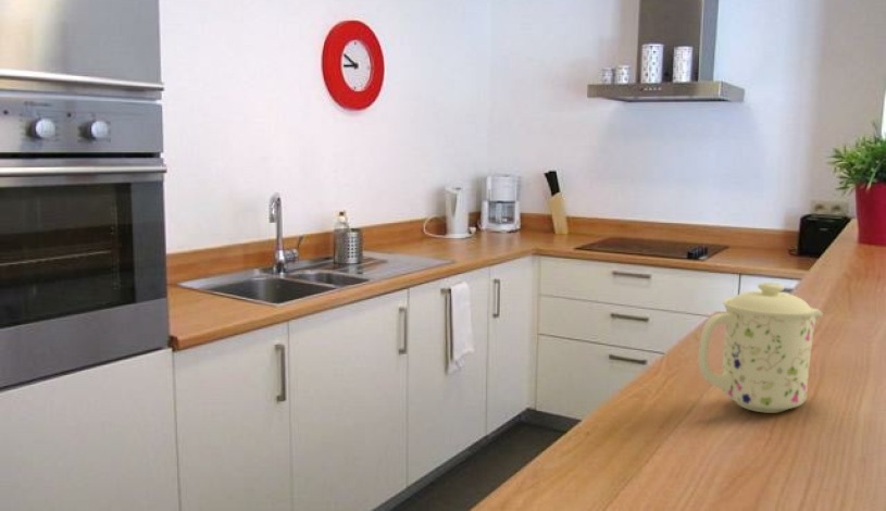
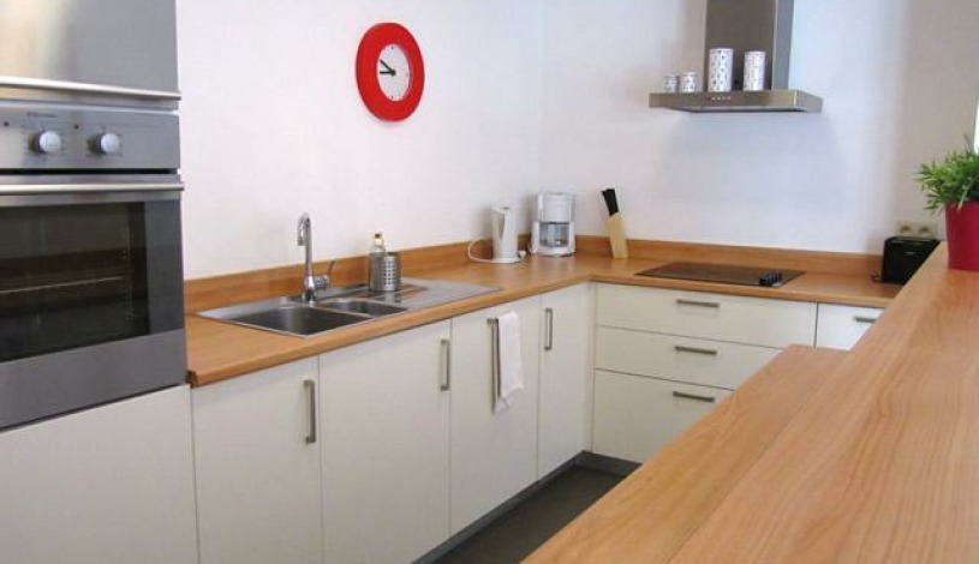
- mug (760, 346)
